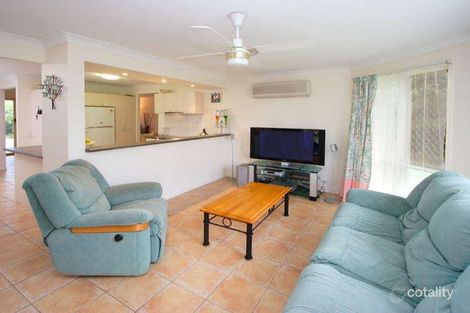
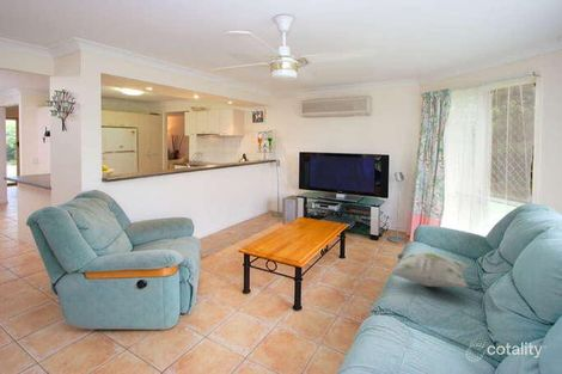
+ decorative pillow (428, 268)
